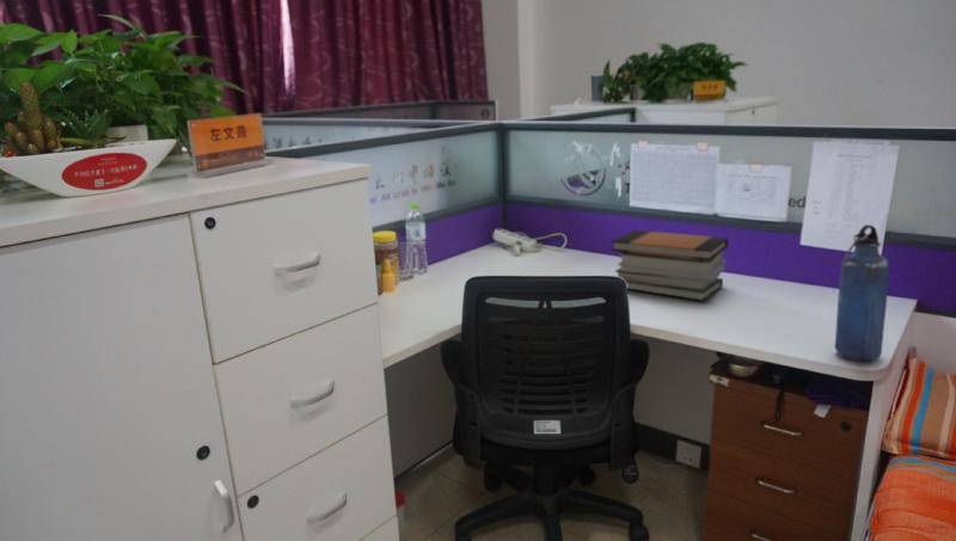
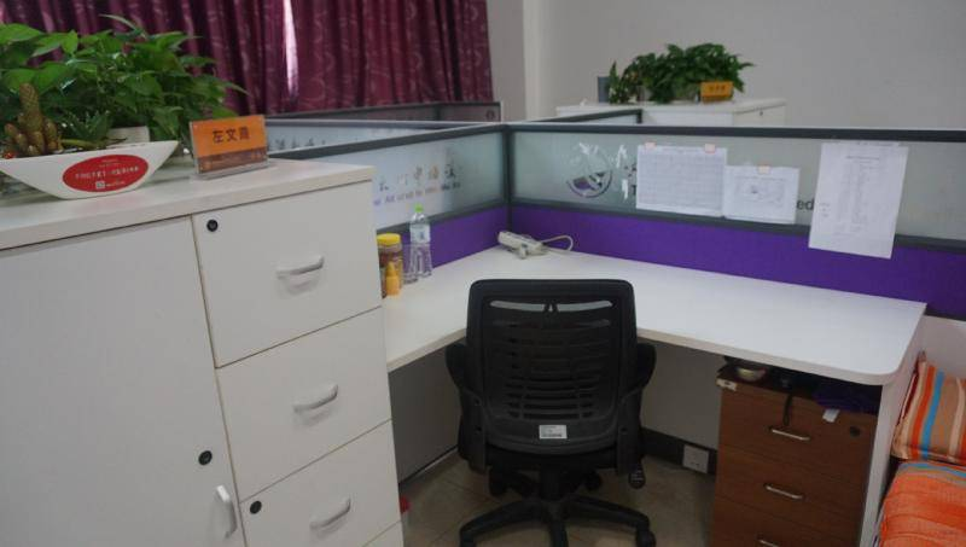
- water bottle (862, 291)
- book stack (669, 263)
